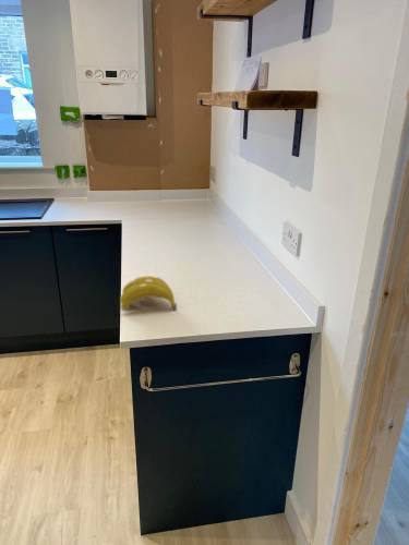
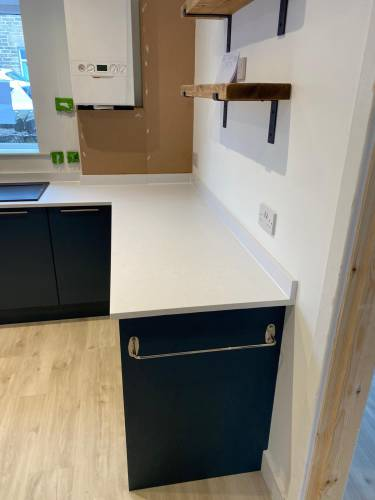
- banana (149, 292)
